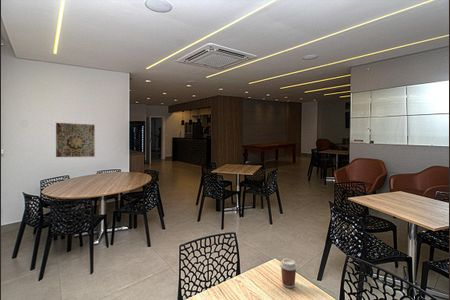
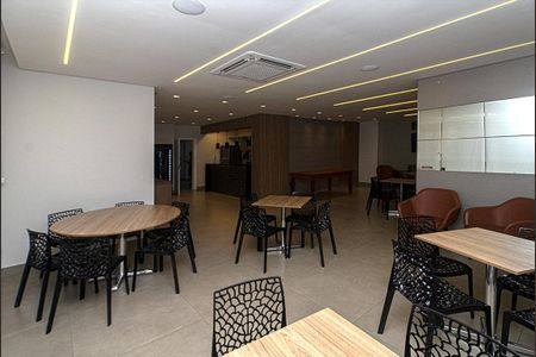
- coffee cup (288, 272)
- wall art (75, 140)
